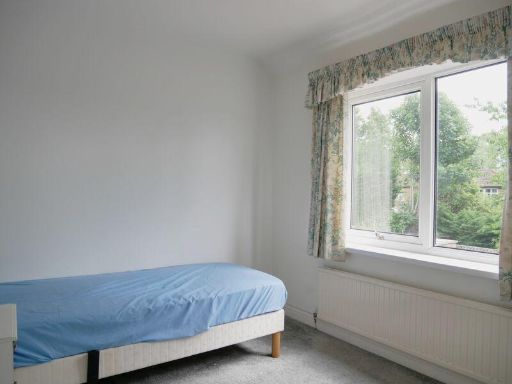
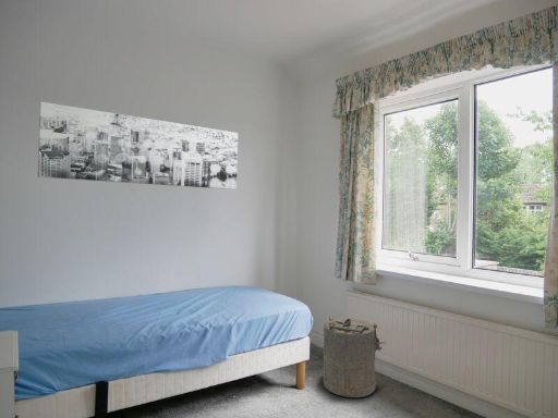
+ wall art (151, 151)
+ laundry hamper (348, 352)
